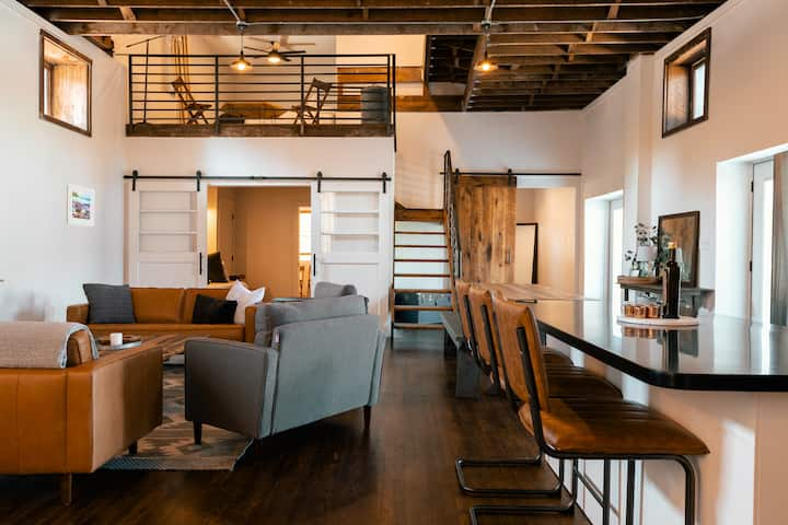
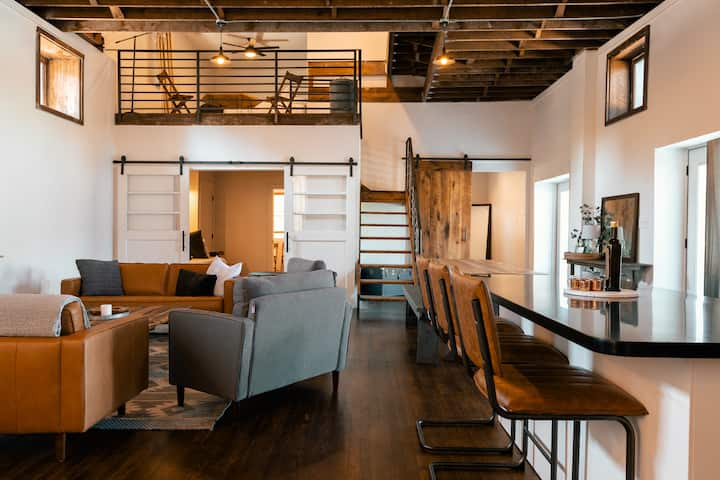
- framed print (81, 206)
